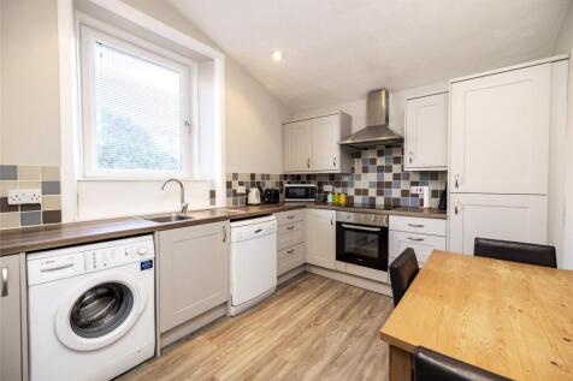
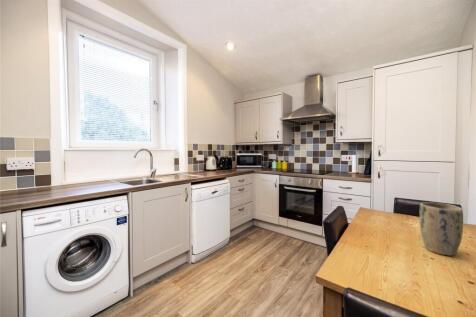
+ plant pot (439, 228)
